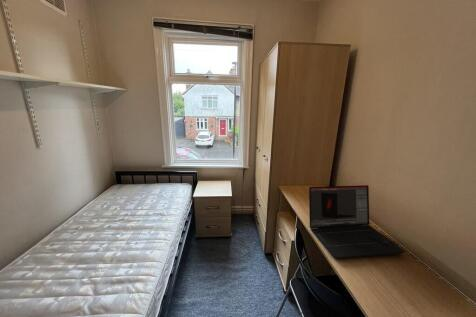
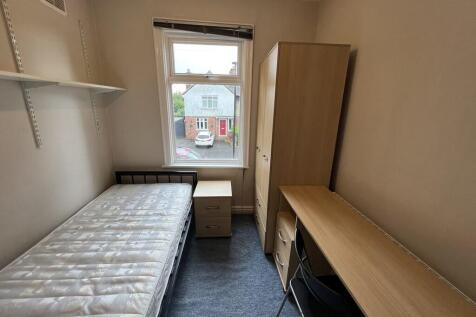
- laptop (352, 217)
